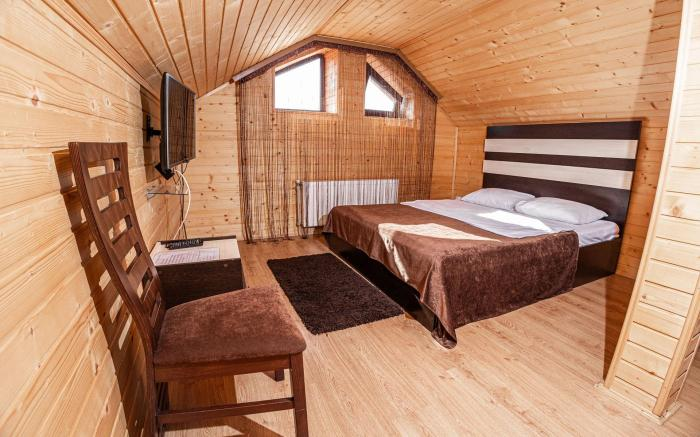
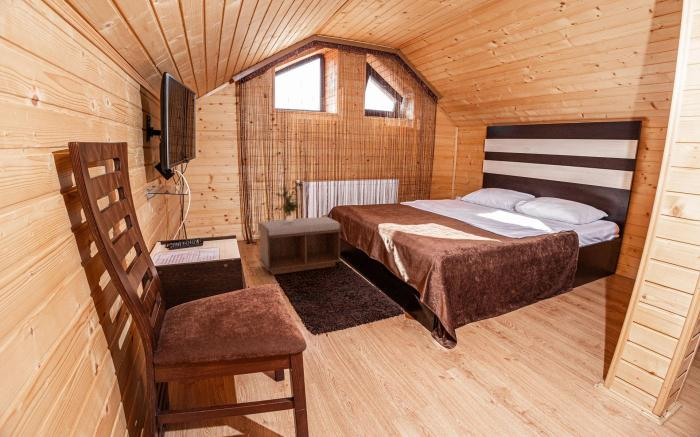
+ potted plant (287, 204)
+ bench (300, 243)
